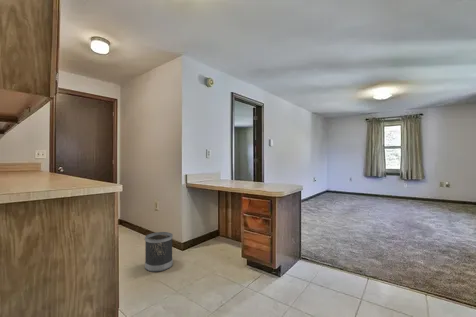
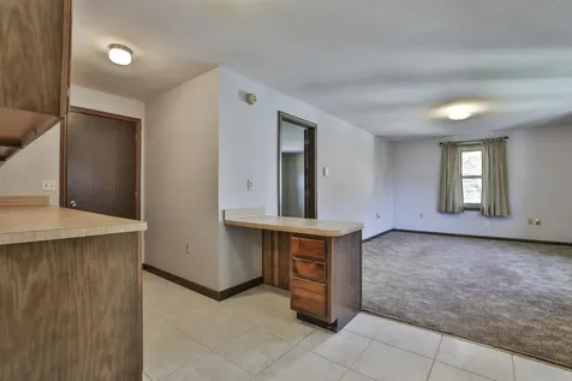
- wastebasket (159, 250)
